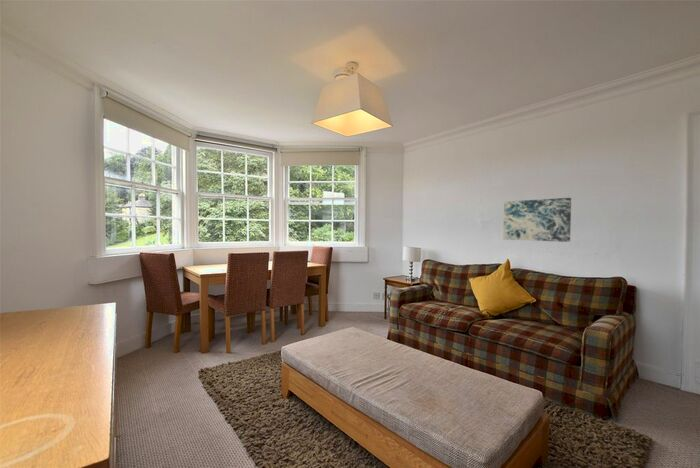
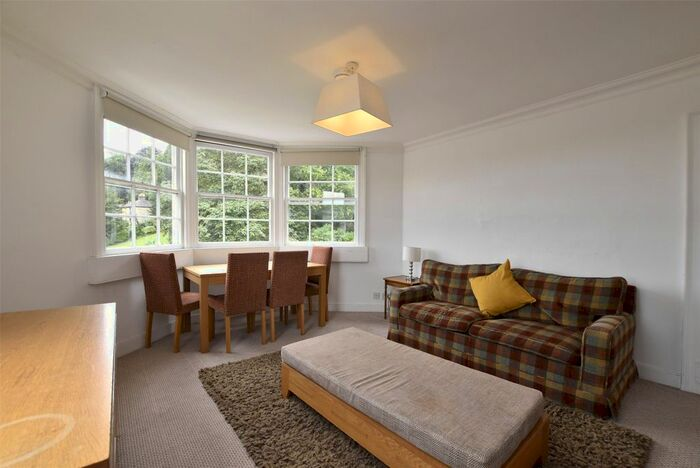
- wall art (534, 220)
